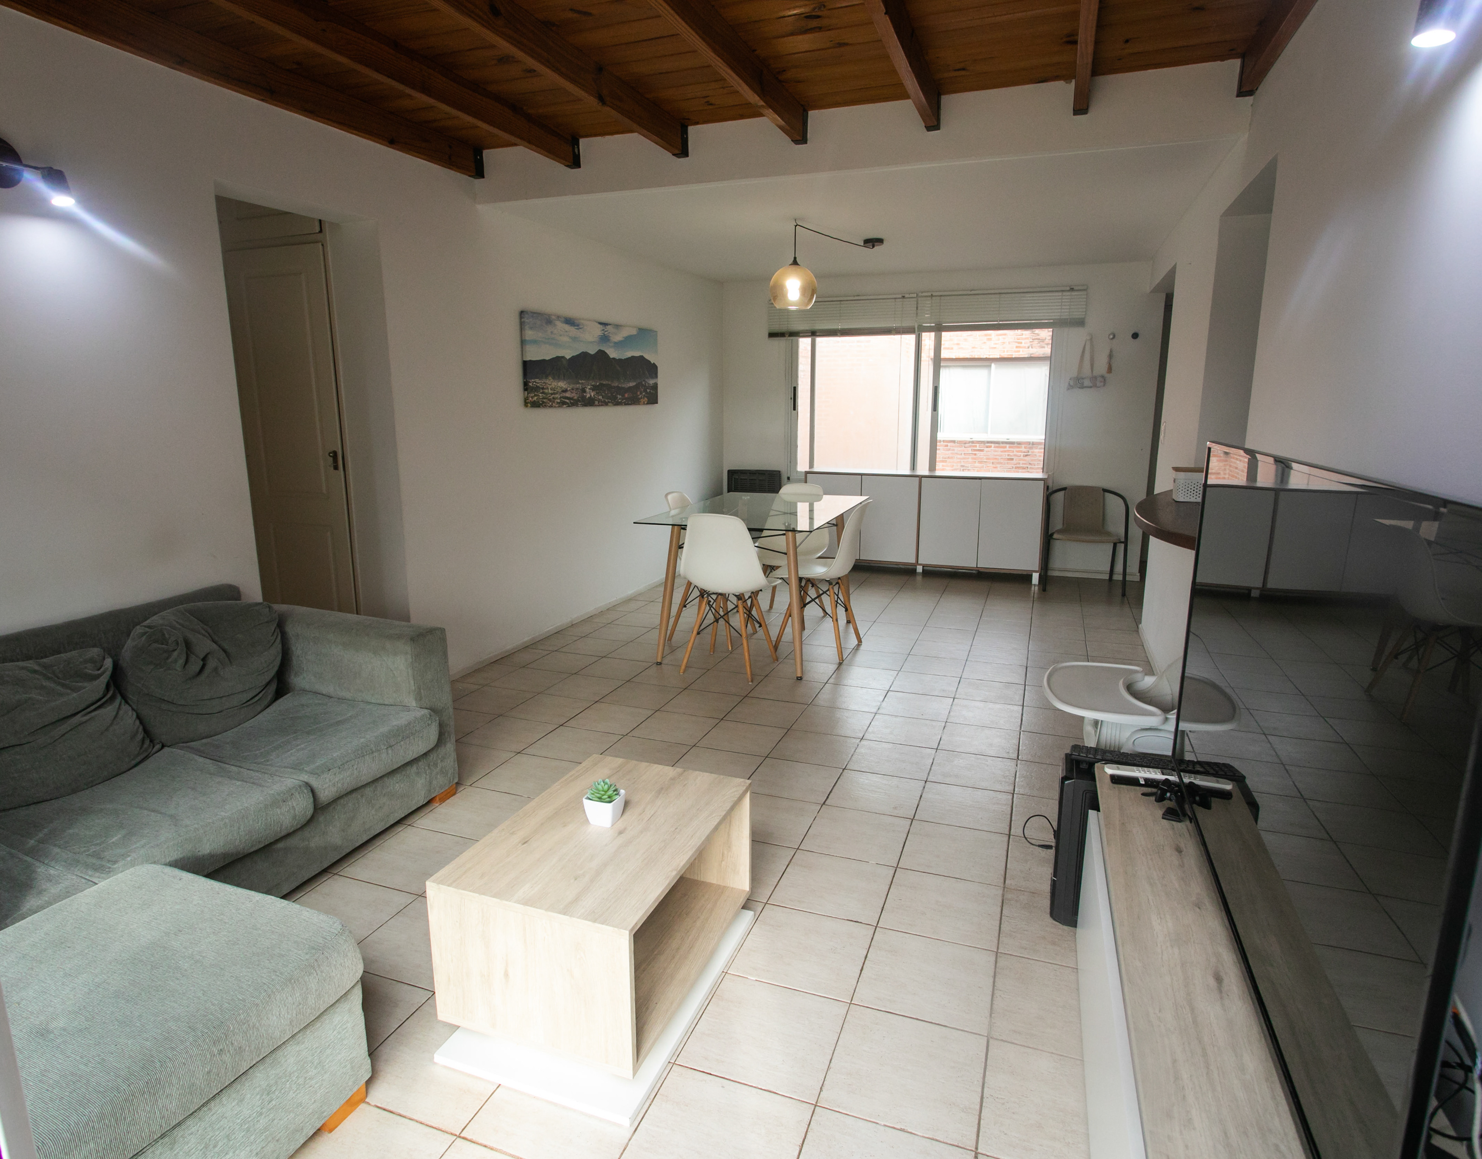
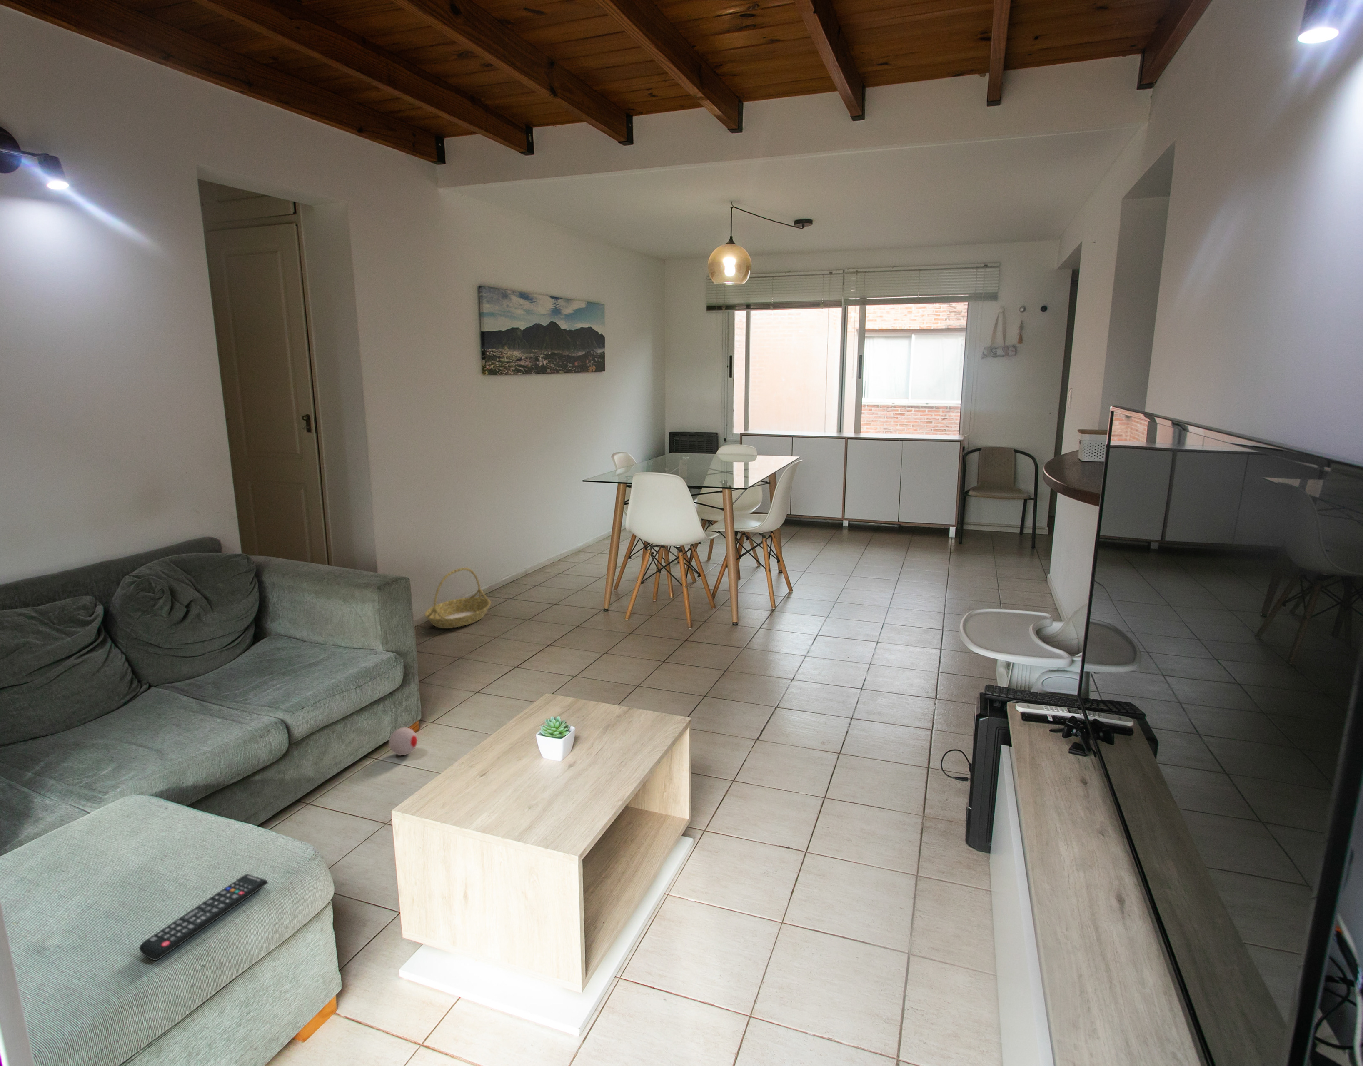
+ ball (403, 741)
+ remote control (208, 913)
+ basket (459, 598)
